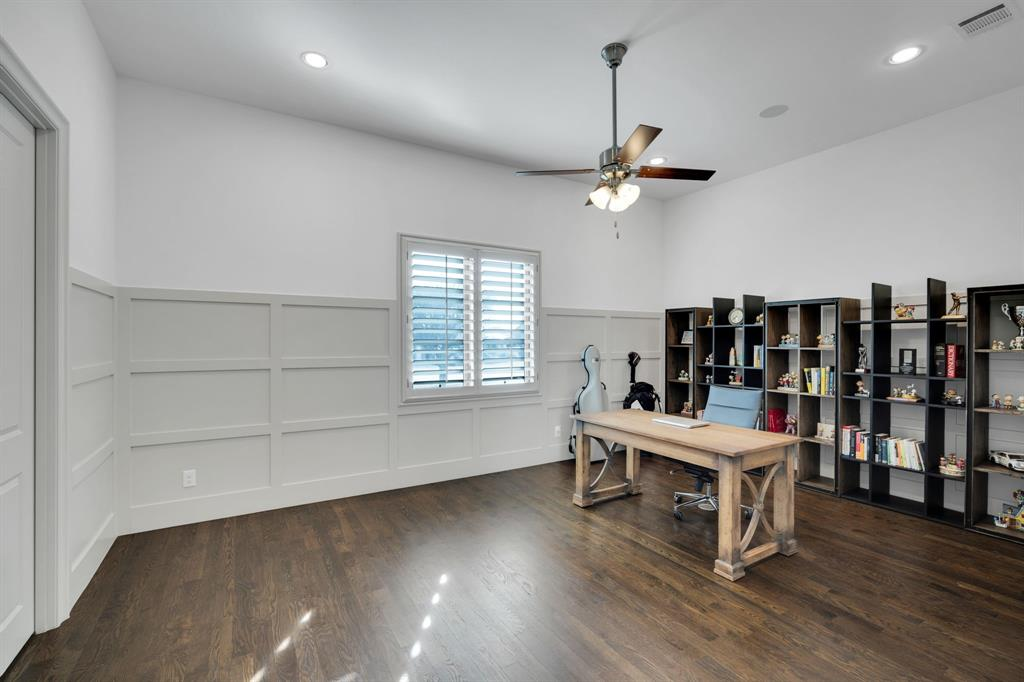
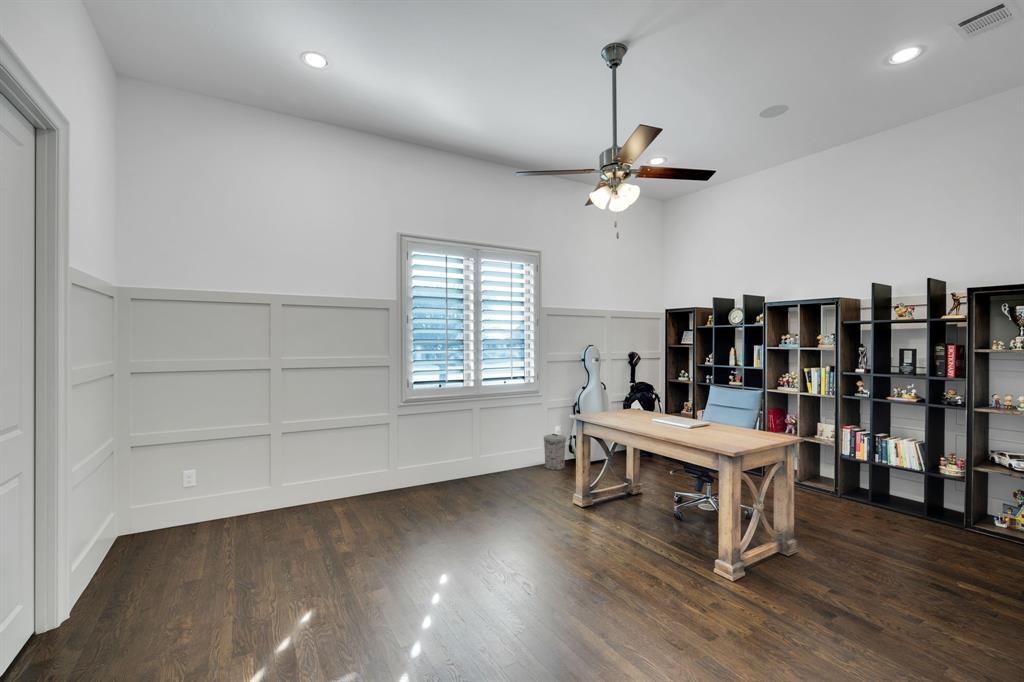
+ trash can (554, 450)
